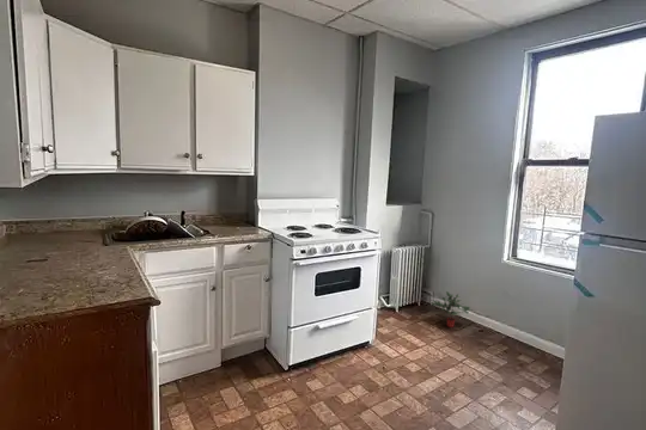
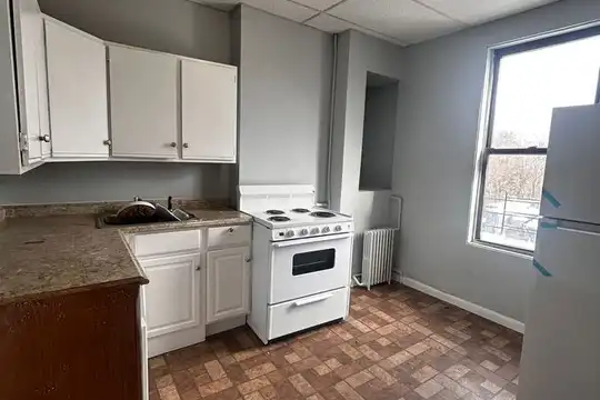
- potted plant (452, 308)
